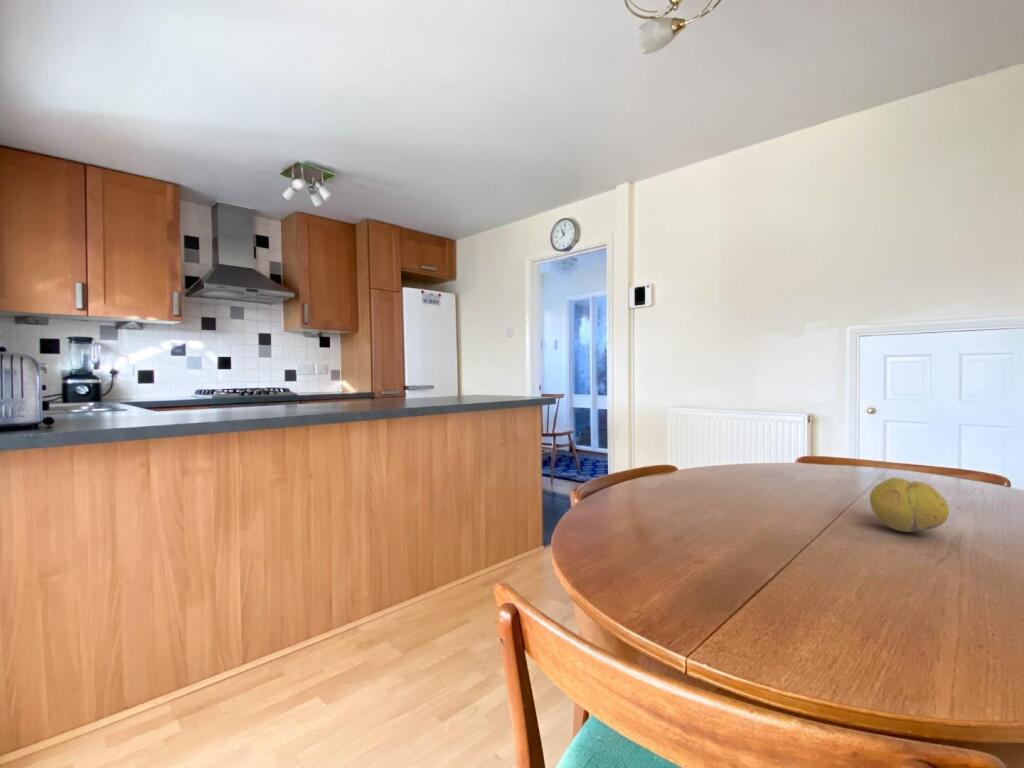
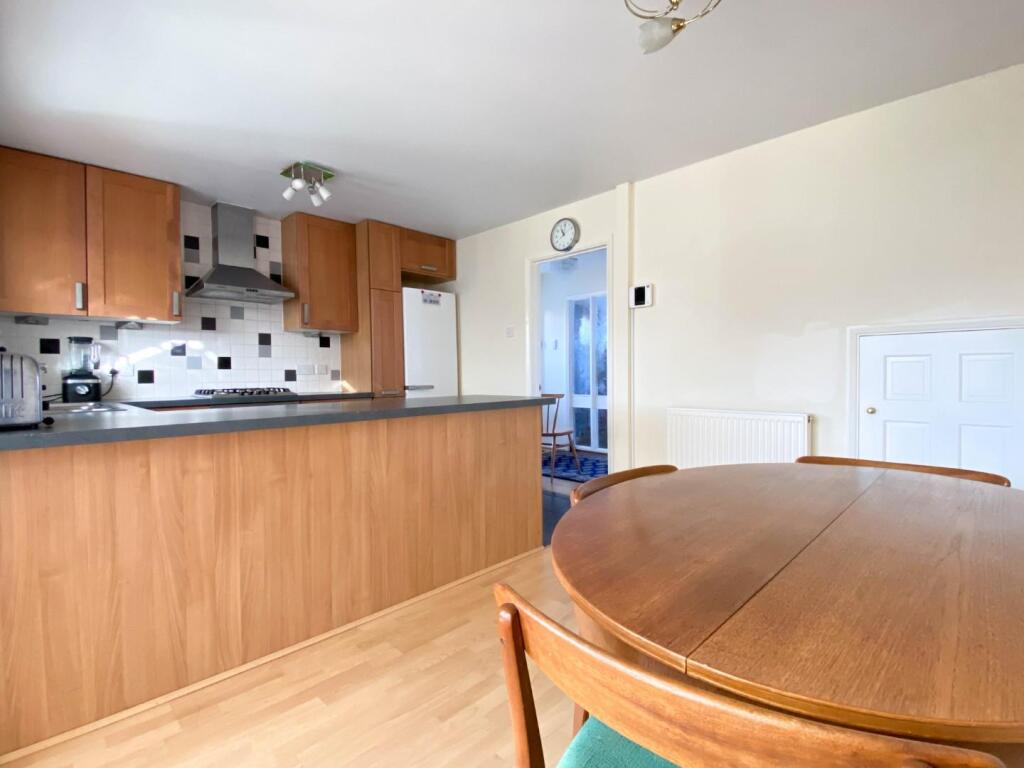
- fruit (905, 505)
